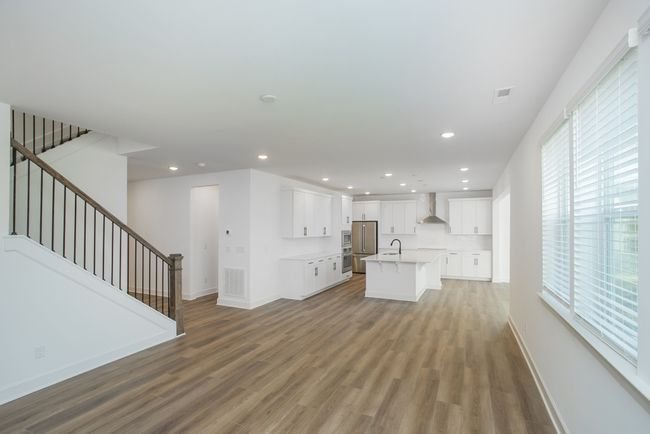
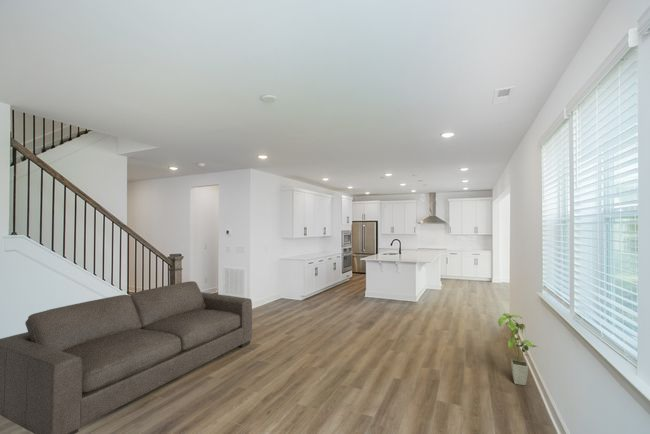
+ sofa (148, 332)
+ house plant (515, 349)
